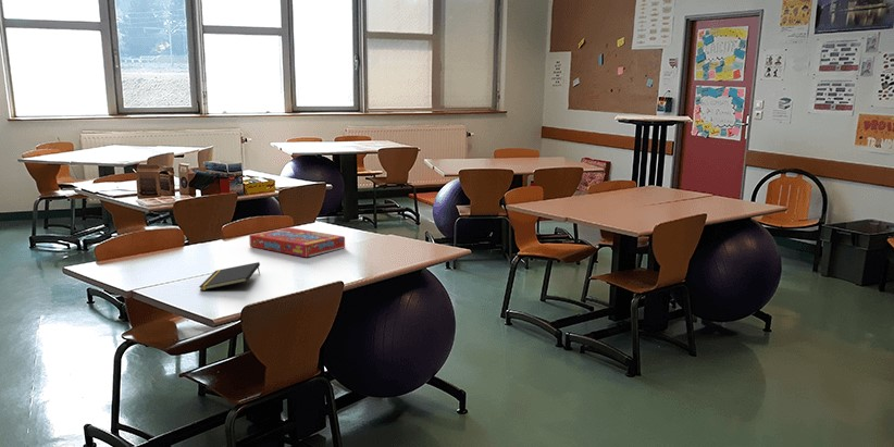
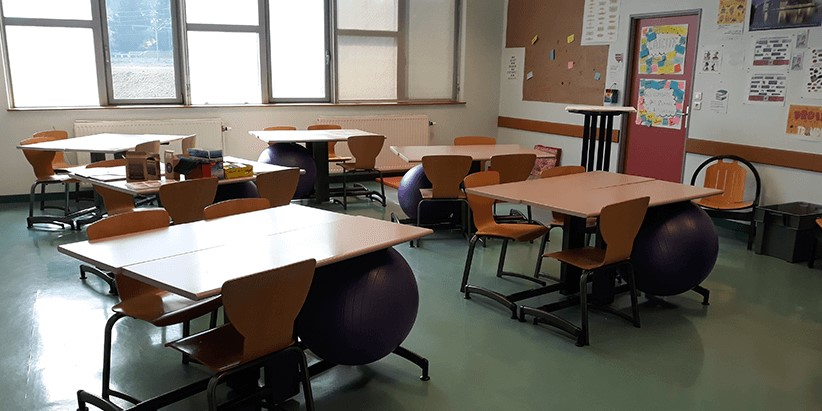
- notepad (231, 275)
- snack box (297, 241)
